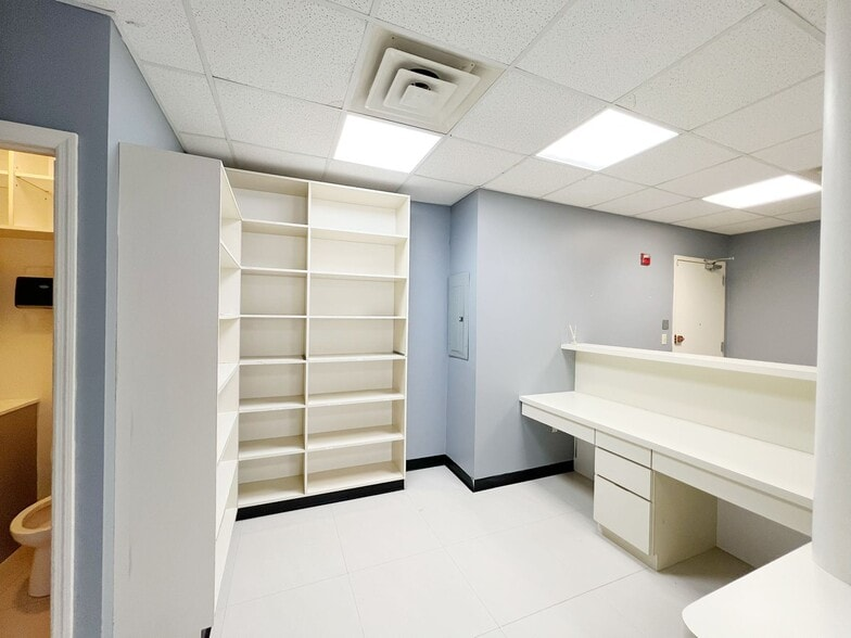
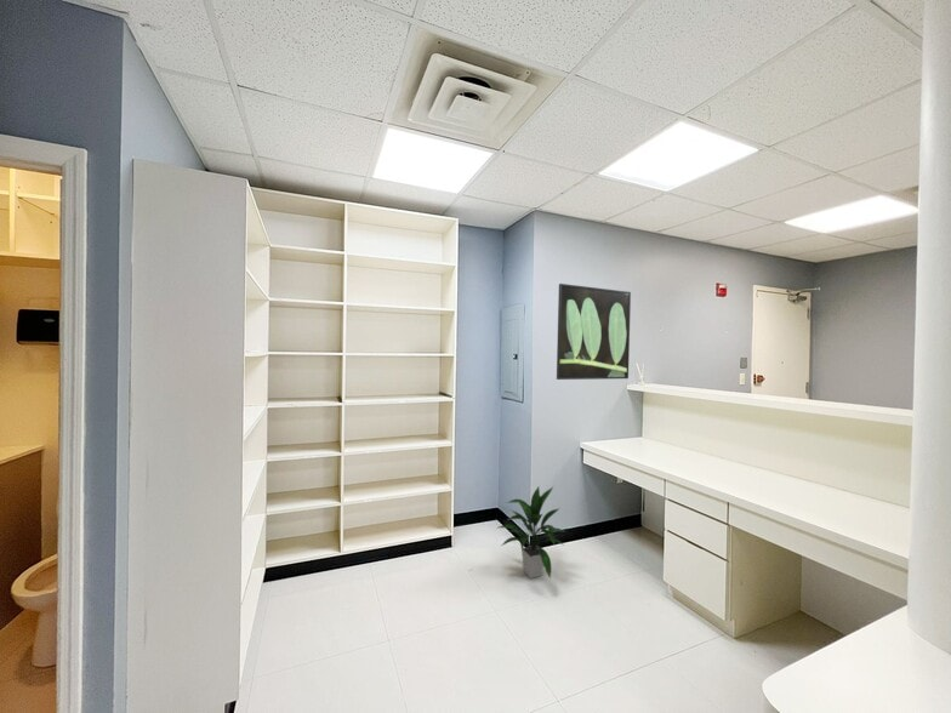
+ indoor plant (534, 531)
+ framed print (594, 333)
